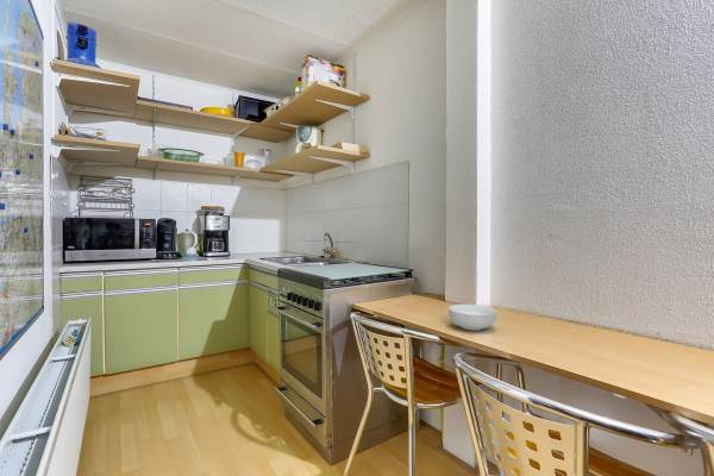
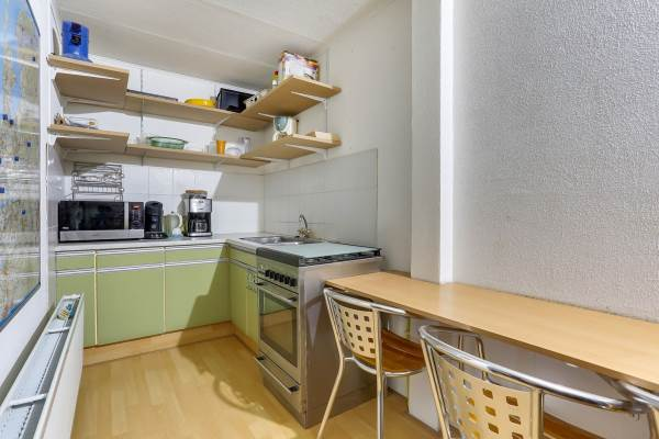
- cereal bowl (471, 318)
